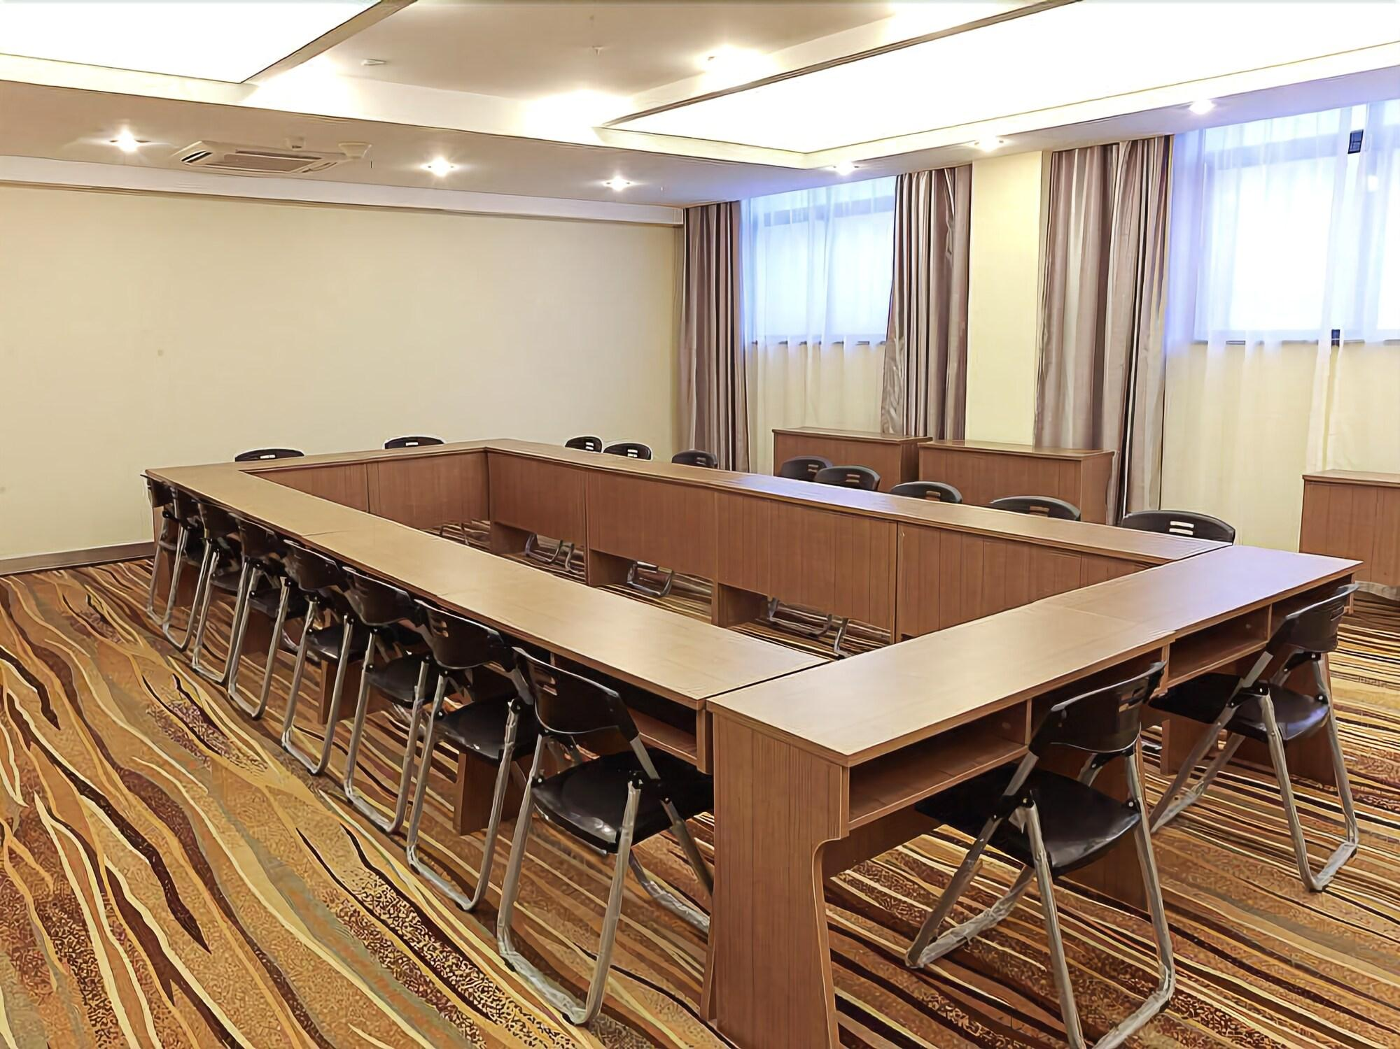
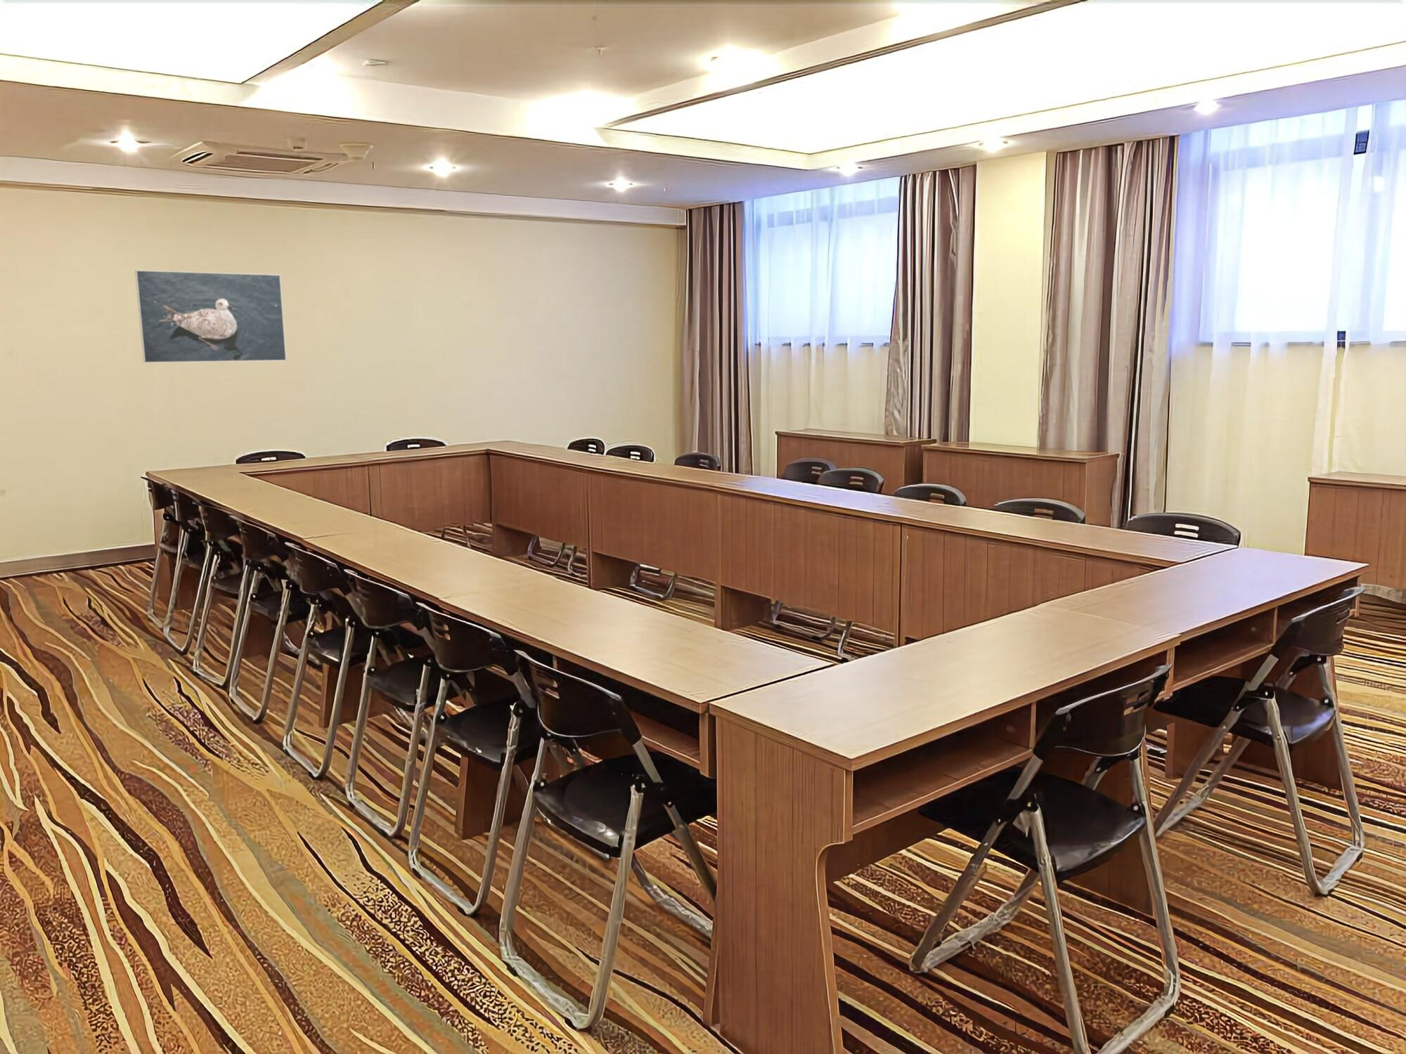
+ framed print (214, 317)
